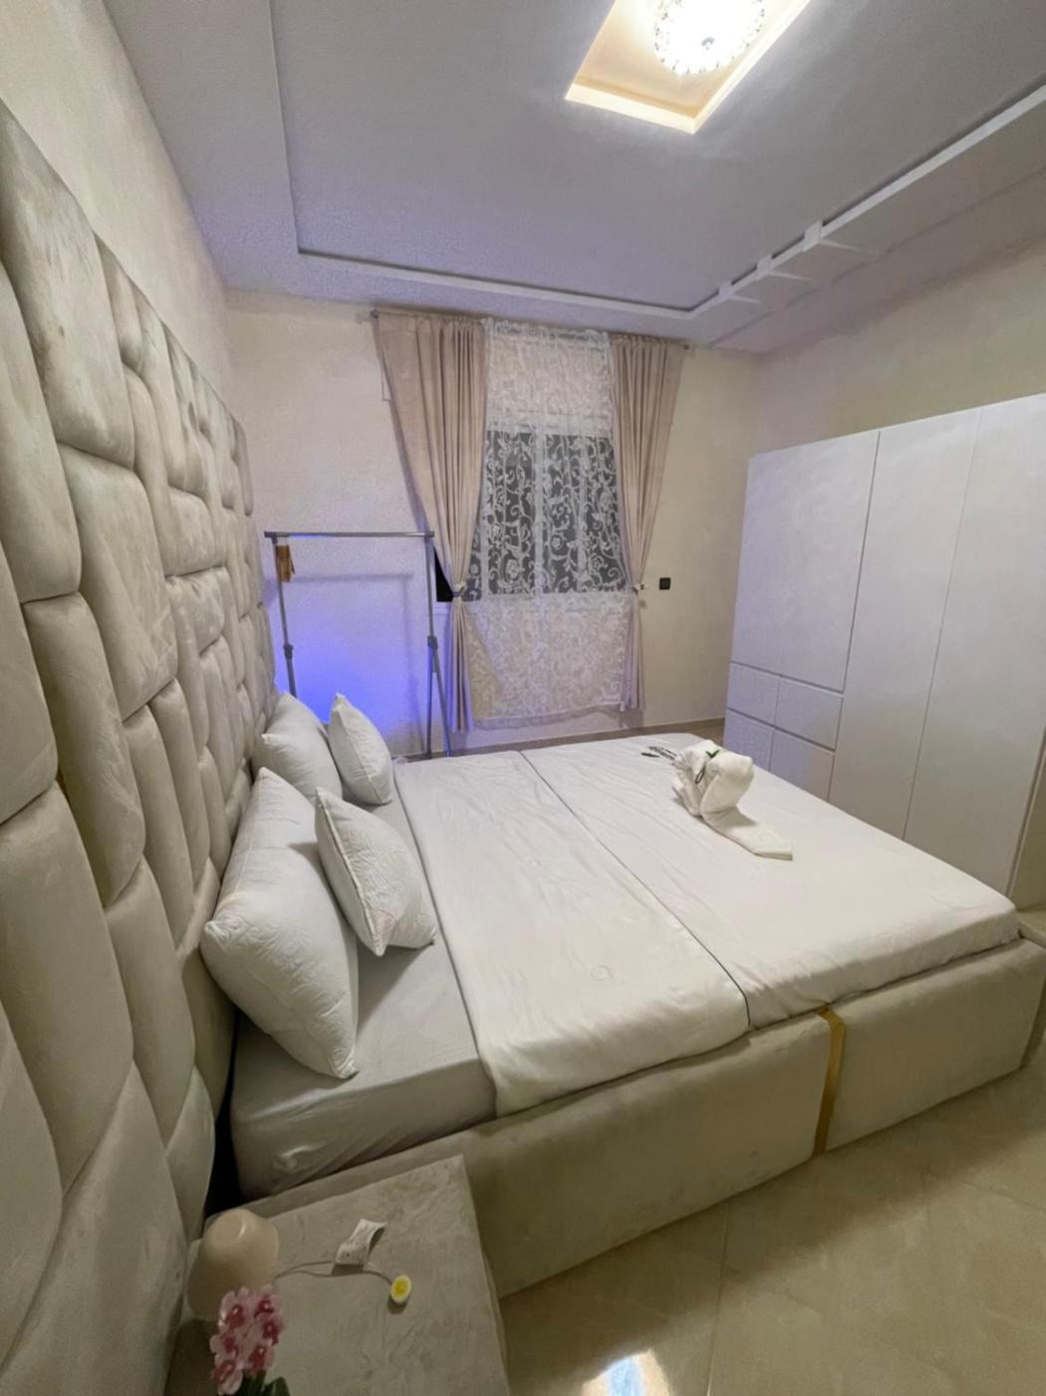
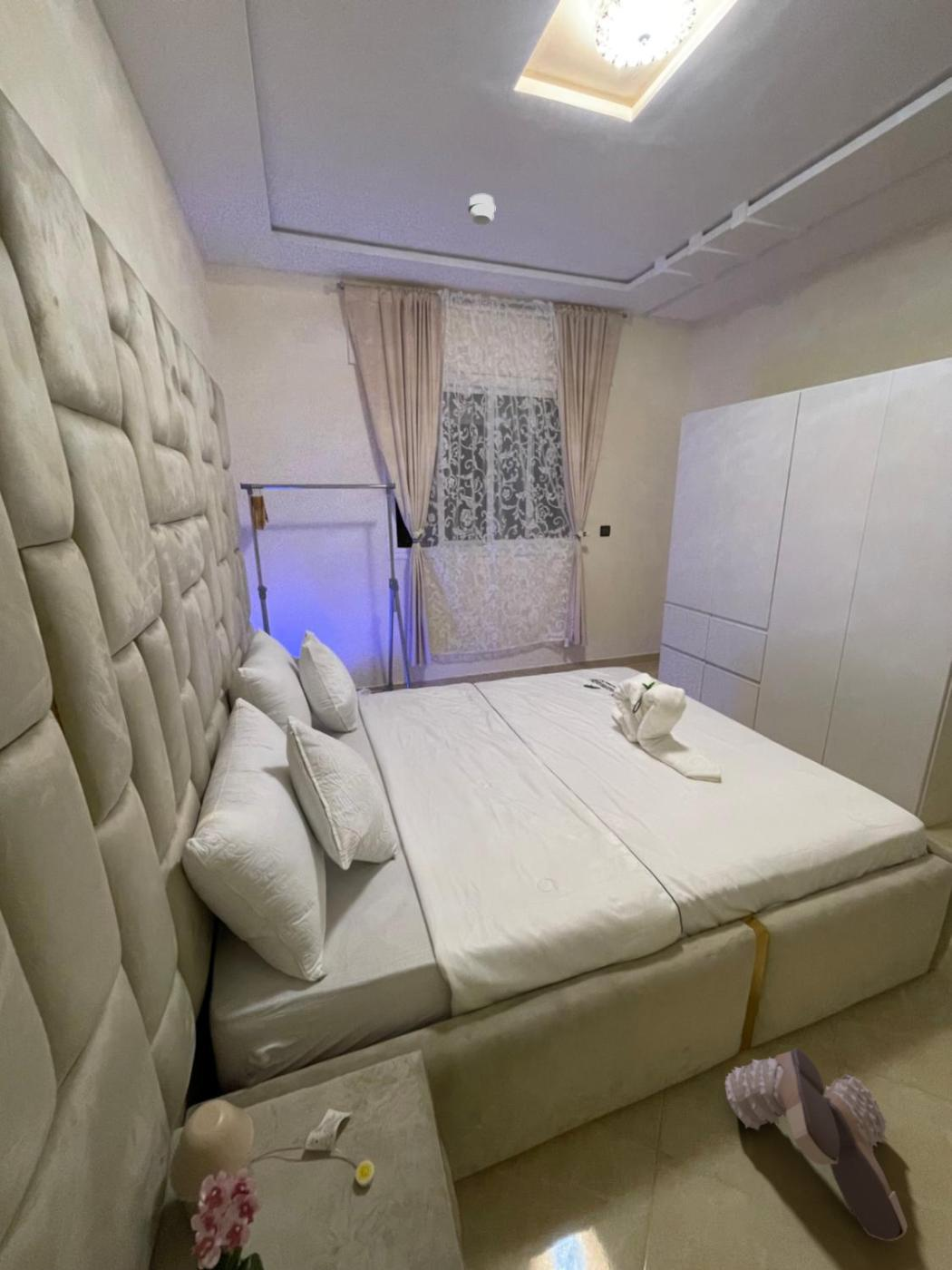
+ boots (830, 1112)
+ smoke detector (481, 210)
